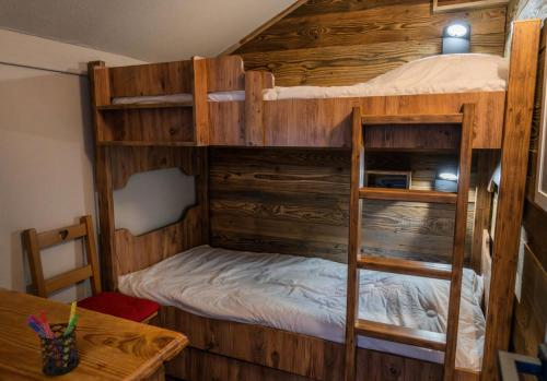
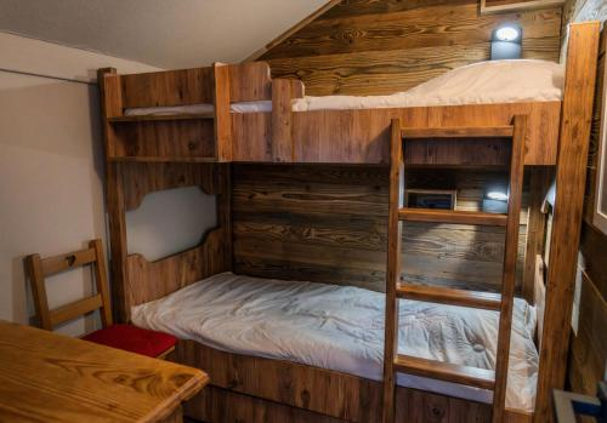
- pen holder (59, 336)
